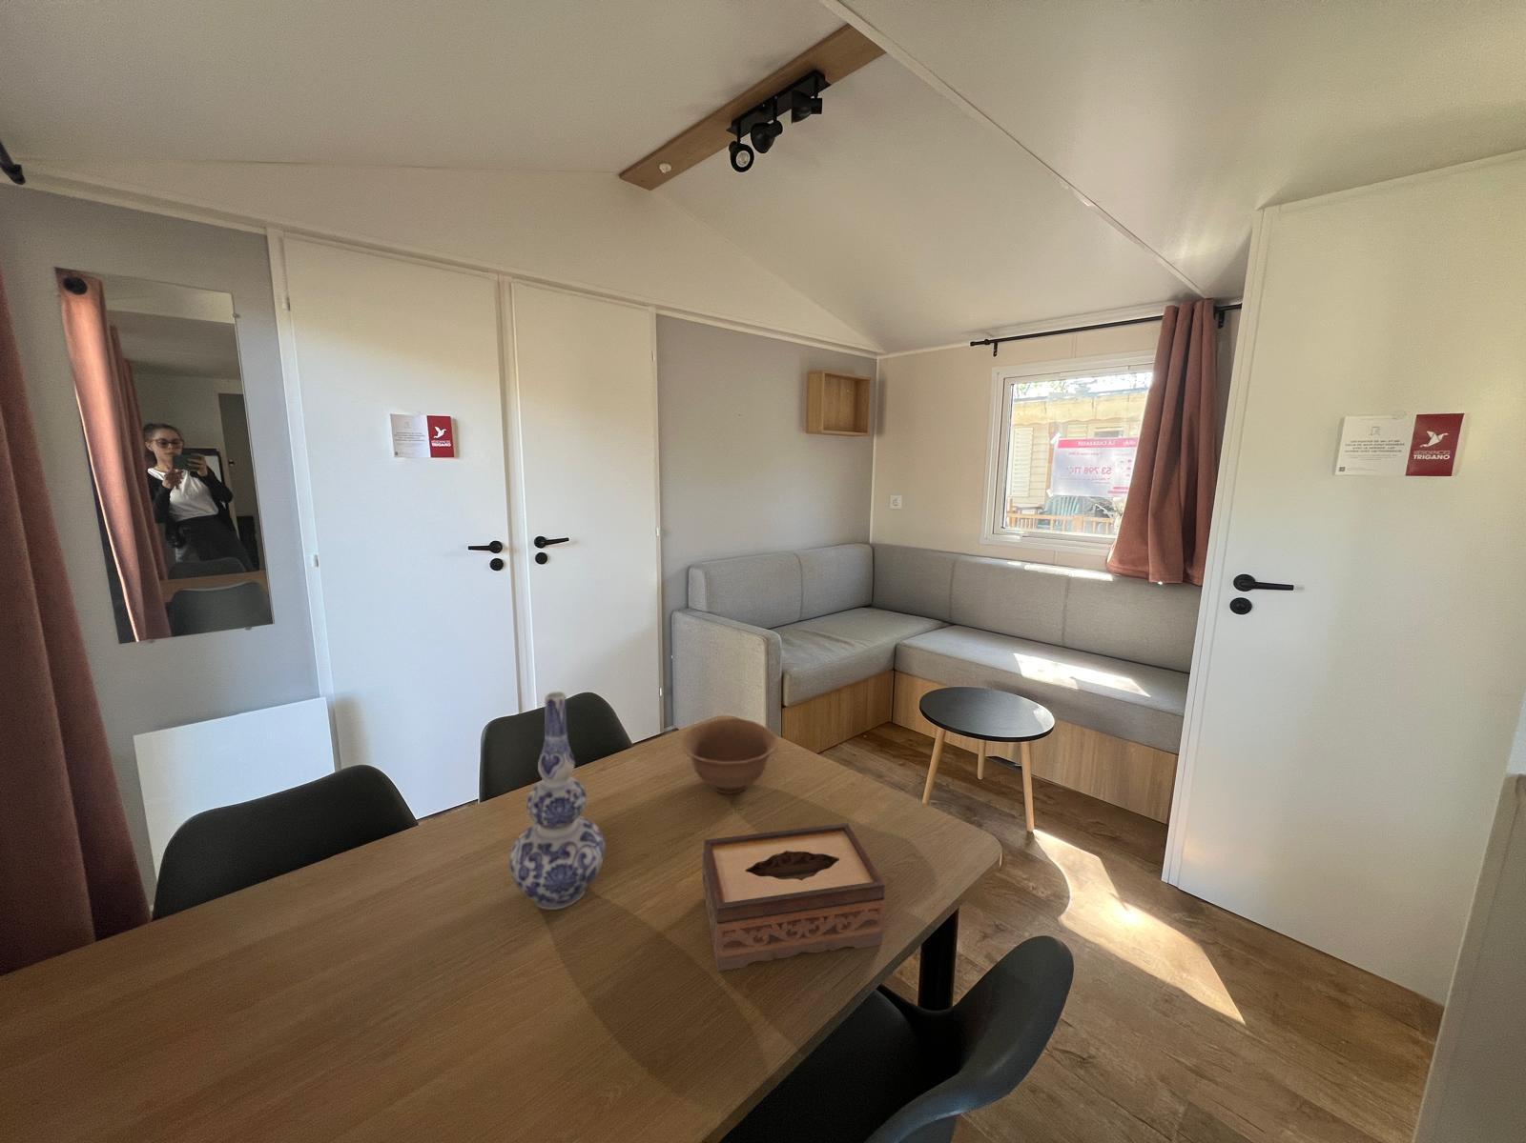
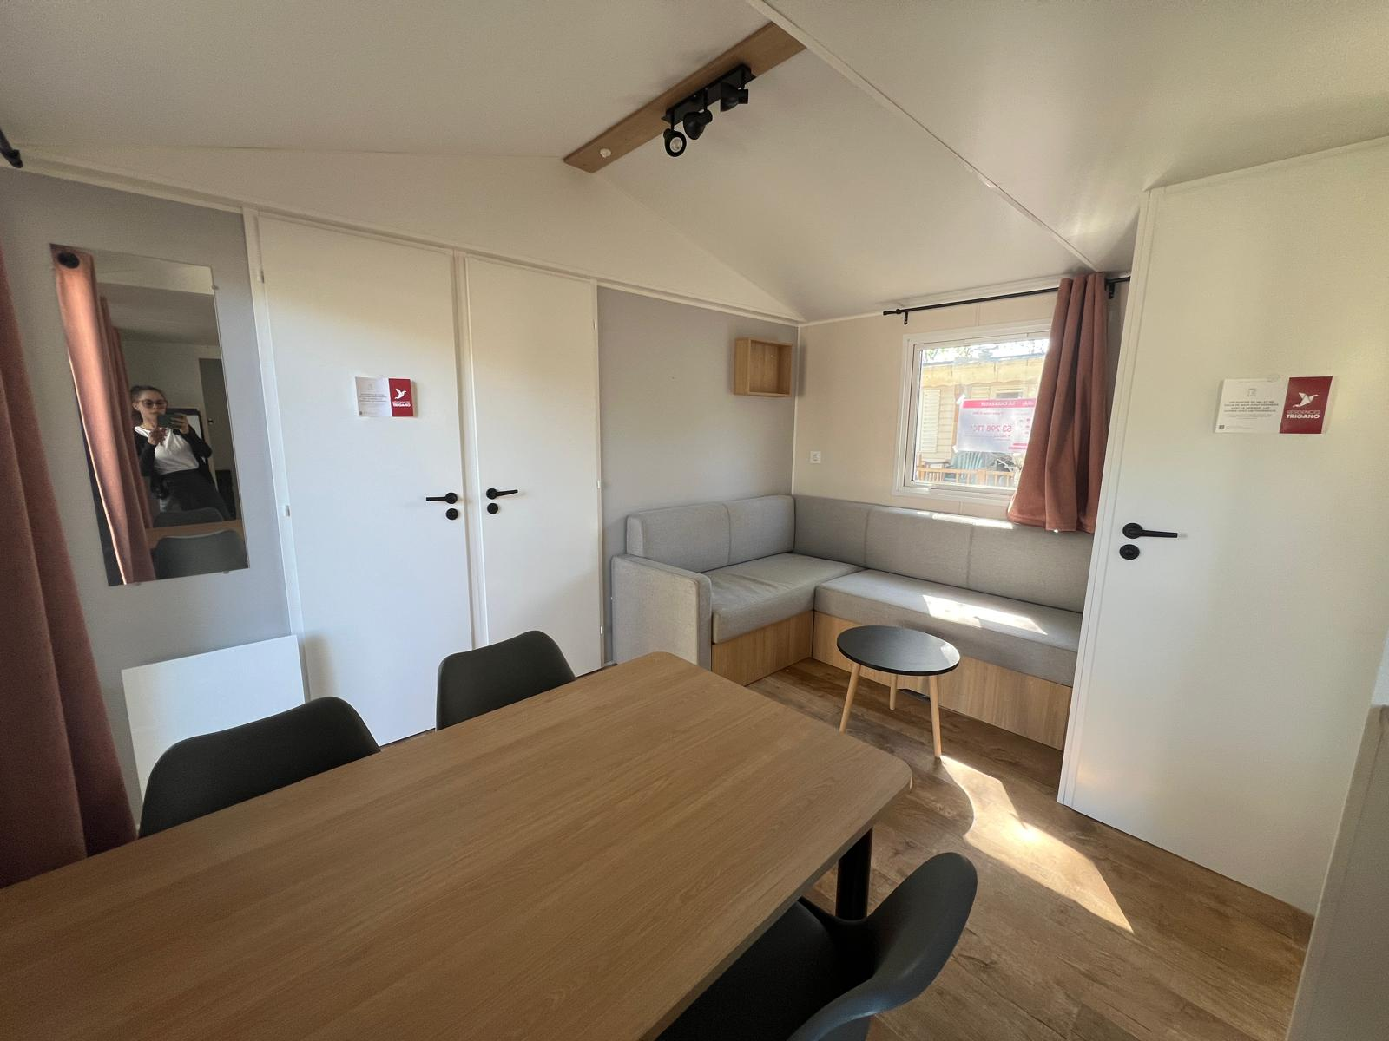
- bowl (729, 761)
- vase (555, 796)
- tissue box (788, 890)
